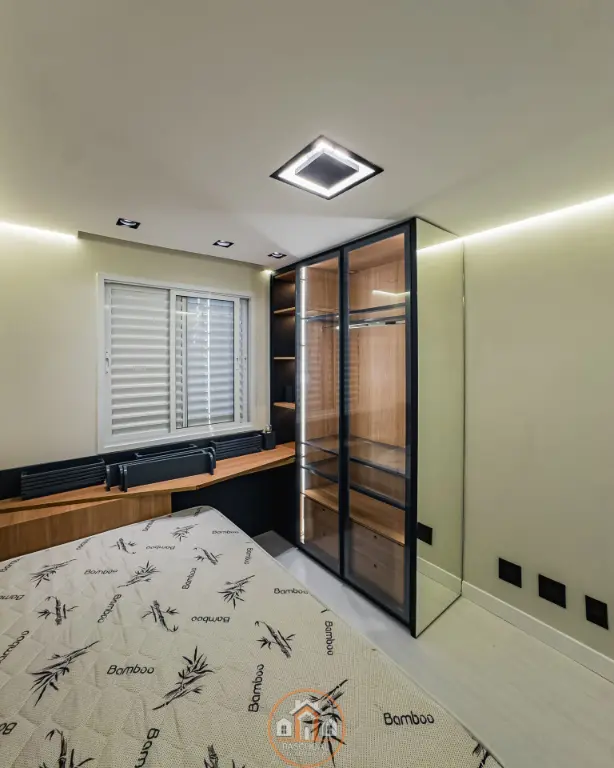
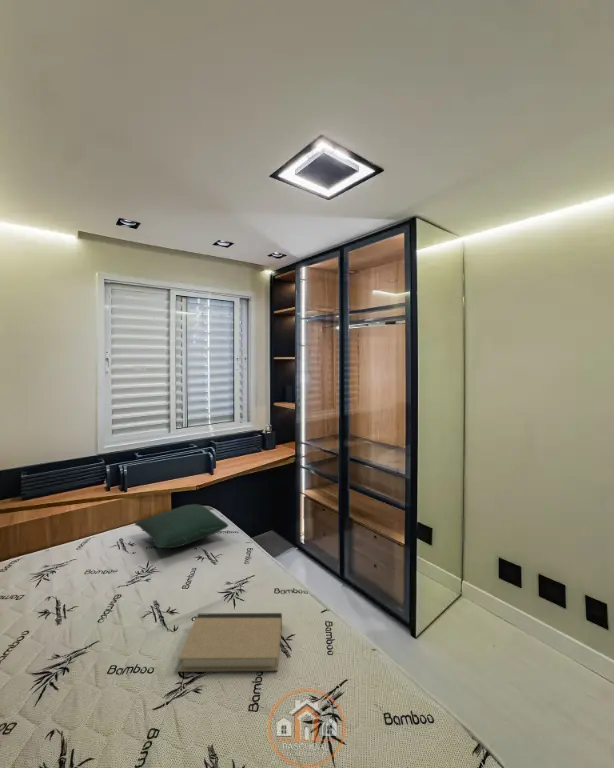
+ pillow (181, 525)
+ book (234, 639)
